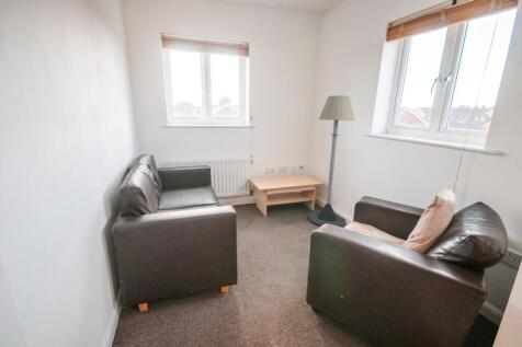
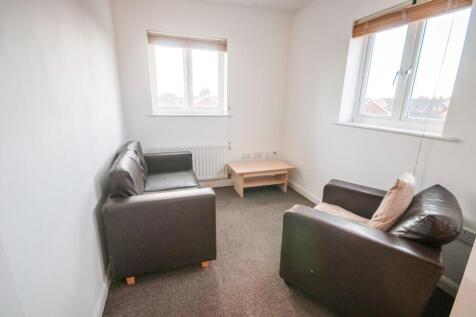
- floor lamp (332, 161)
